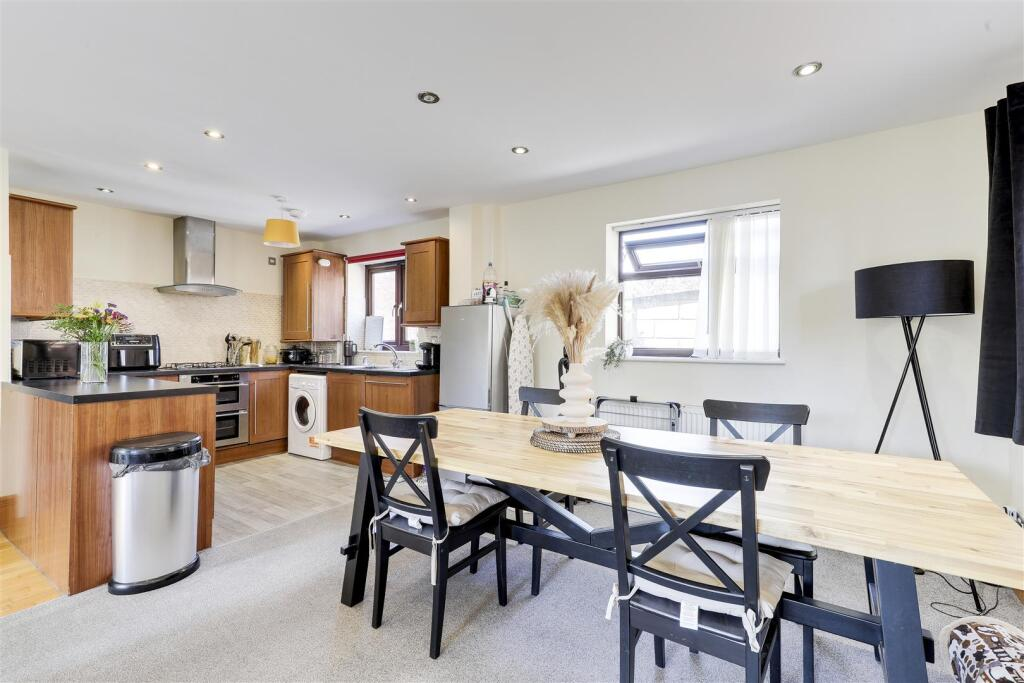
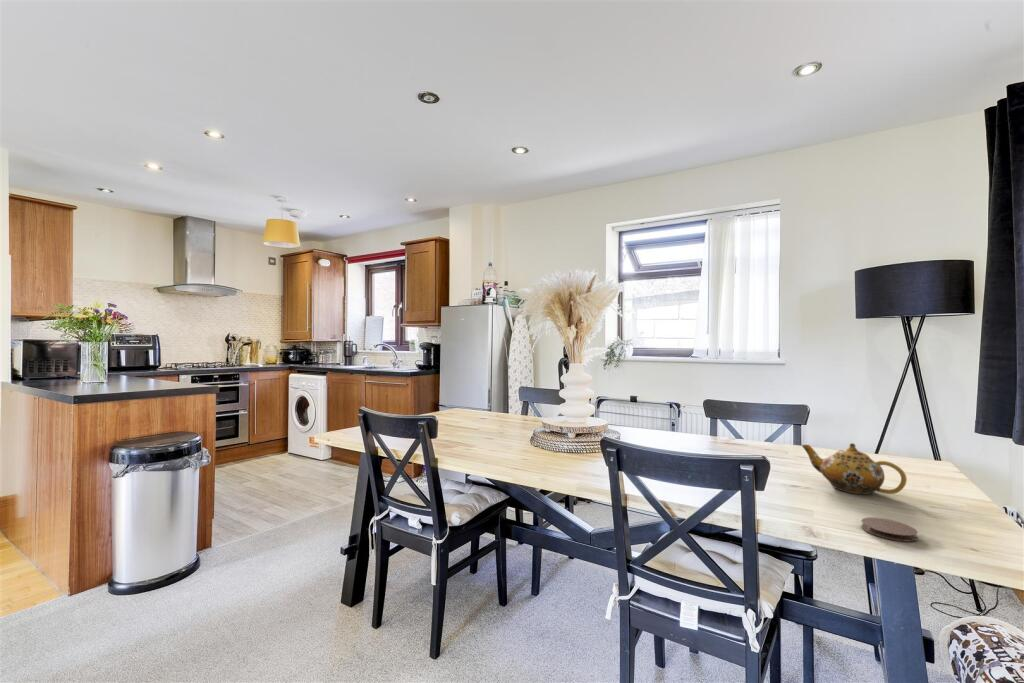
+ coaster (888, 528)
+ teapot (850, 466)
